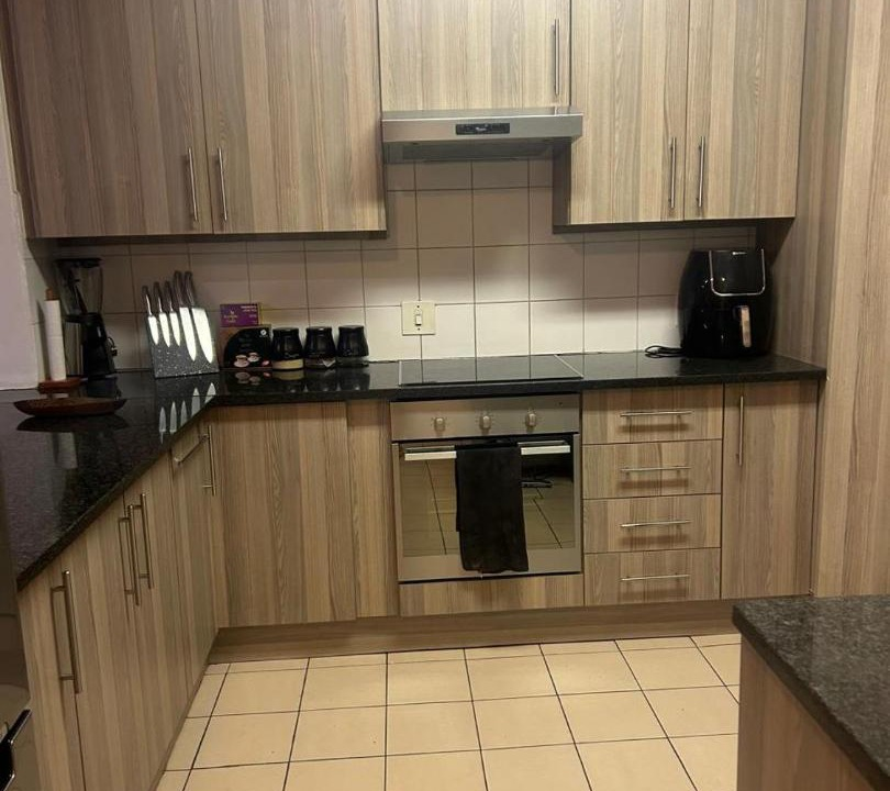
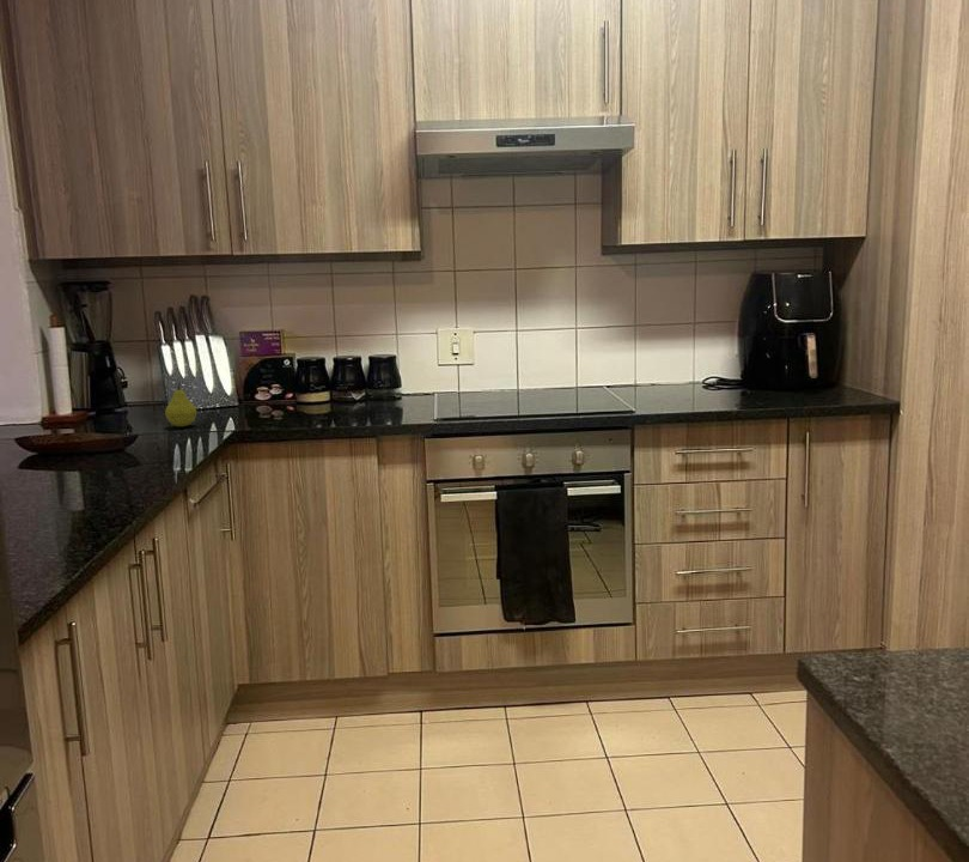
+ fruit (179, 405)
